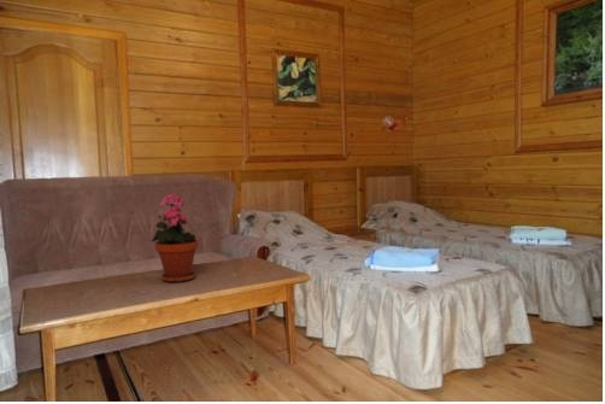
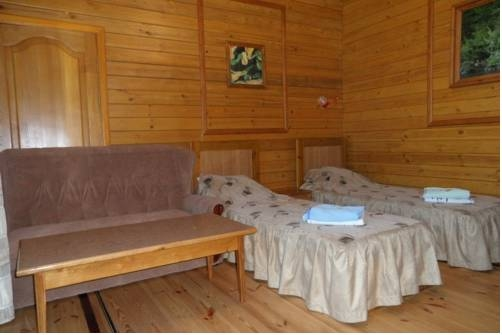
- potted plant (175, 236)
